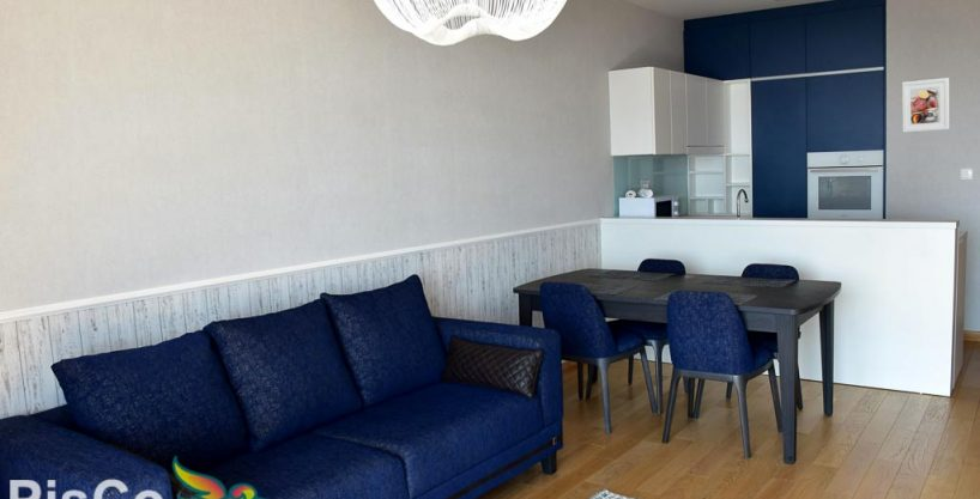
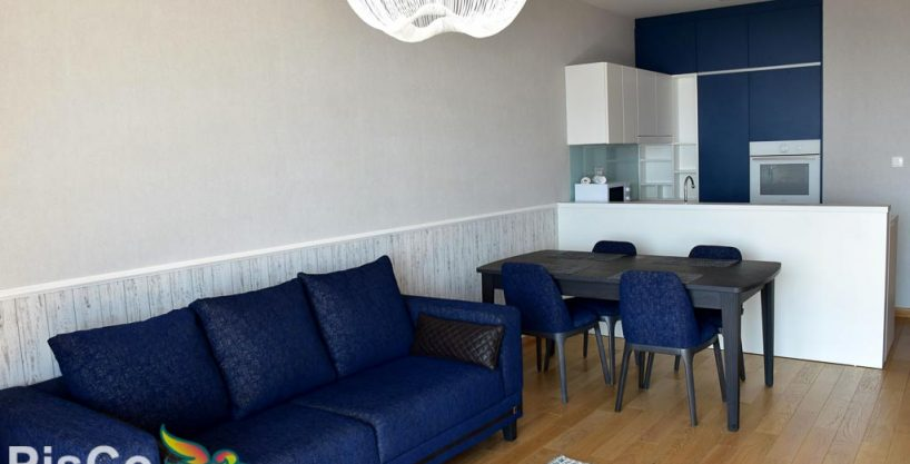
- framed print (925, 105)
